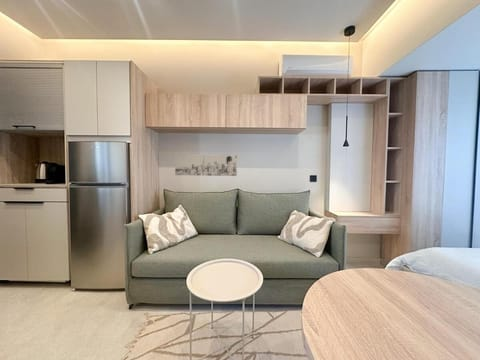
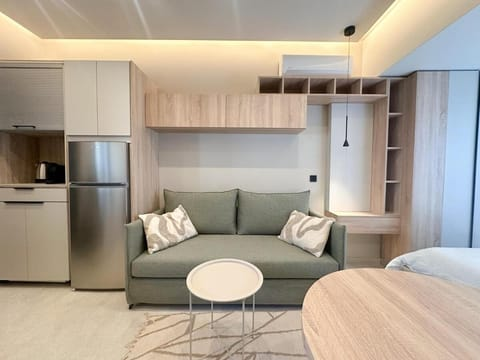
- wall art (206, 165)
